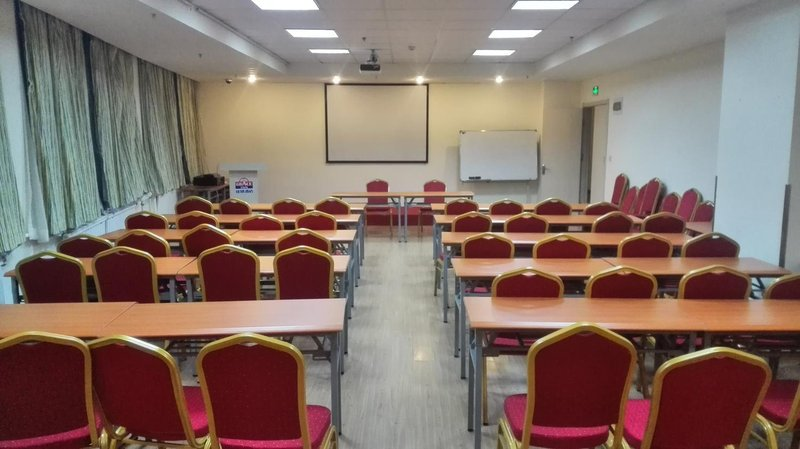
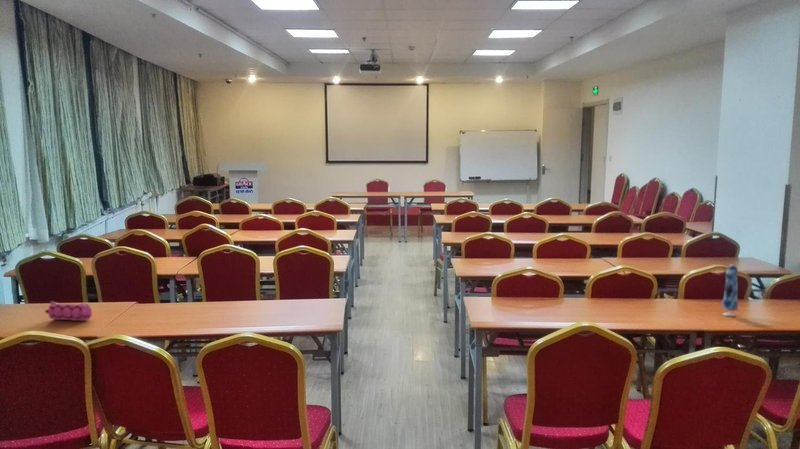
+ dress (731, 289)
+ pencil case (69, 310)
